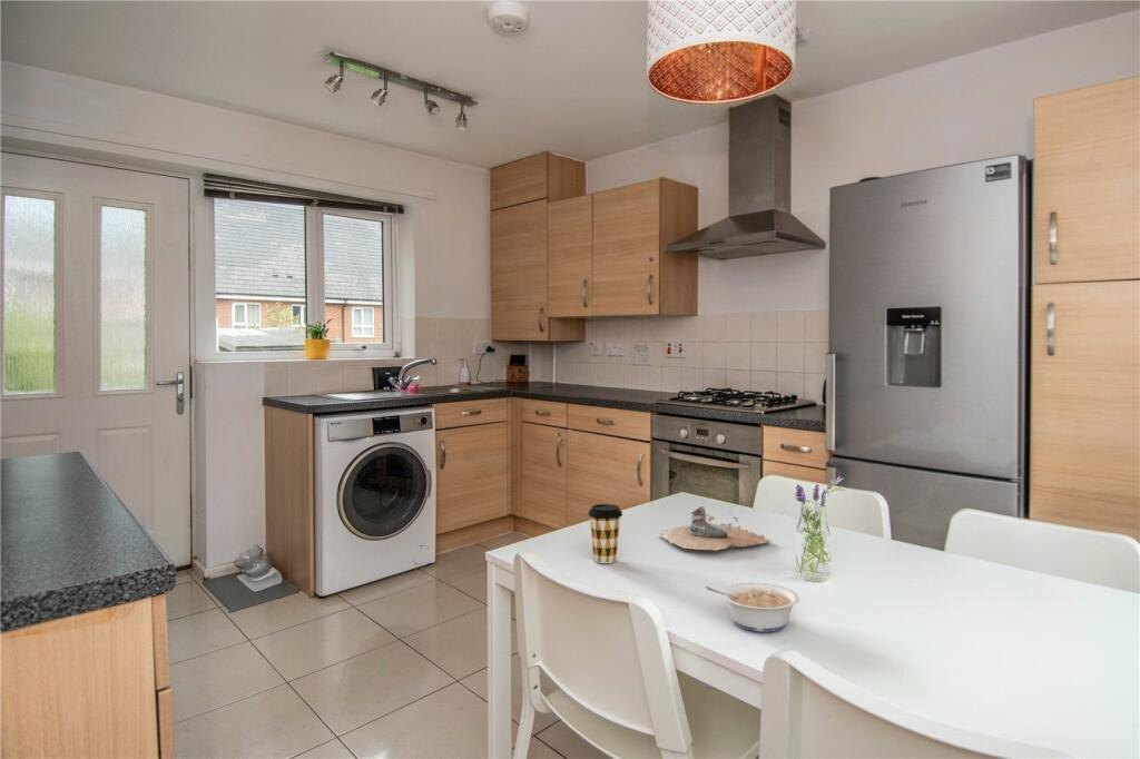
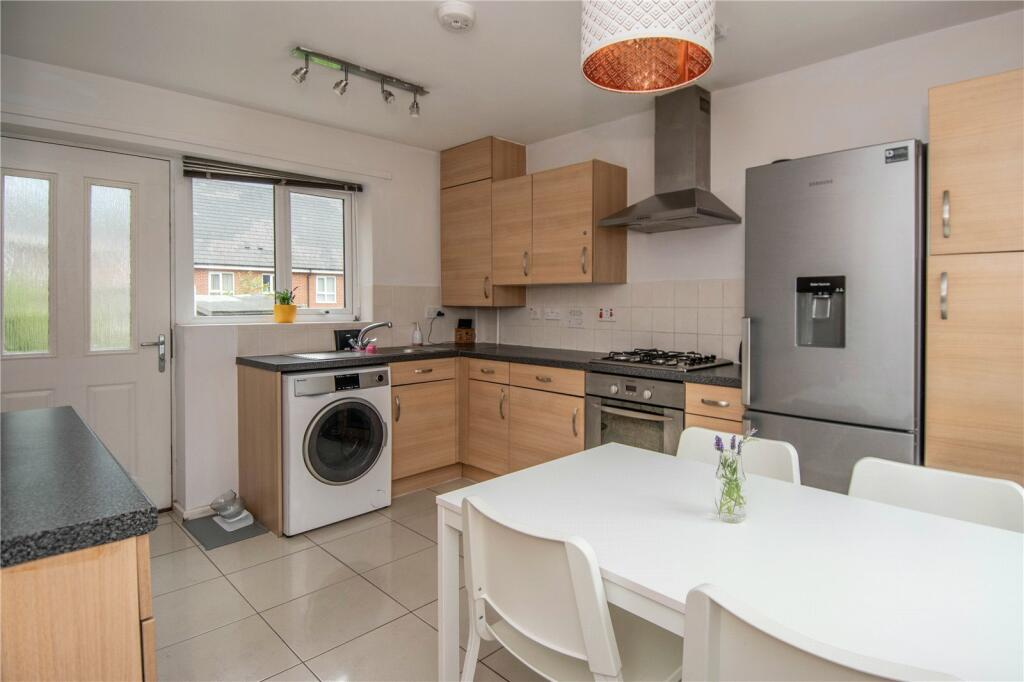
- shoe (708, 521)
- legume (757, 605)
- coffee cup (605, 533)
